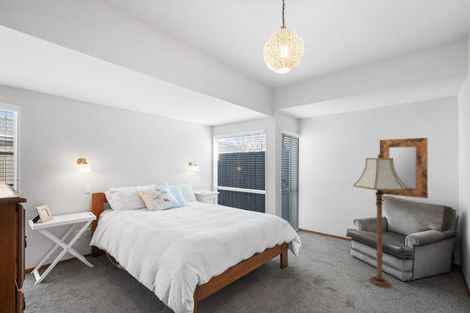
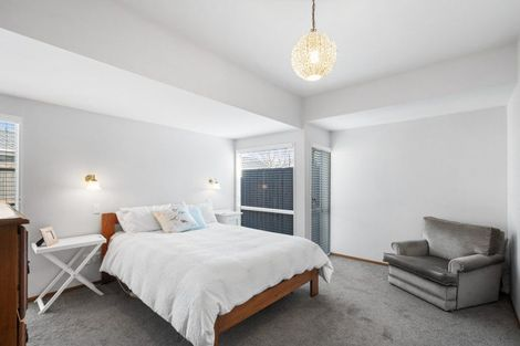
- home mirror (402, 167)
- floor lamp (379, 218)
